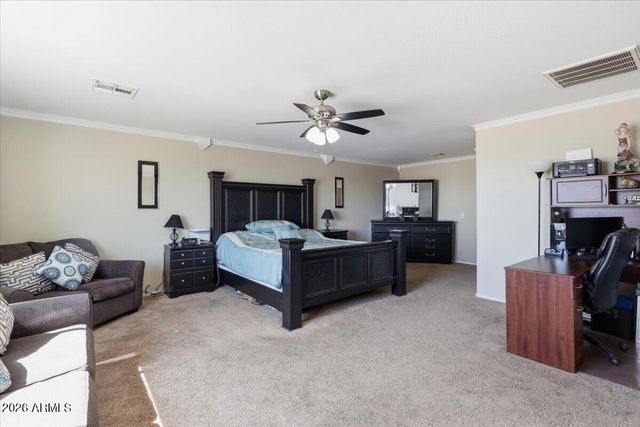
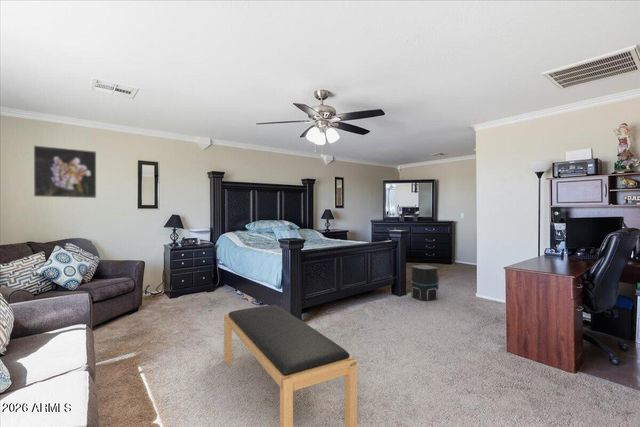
+ bench (278, 357)
+ speaker (424, 282)
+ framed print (66, 173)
